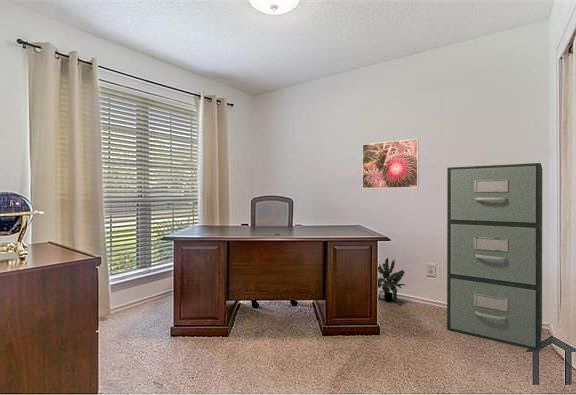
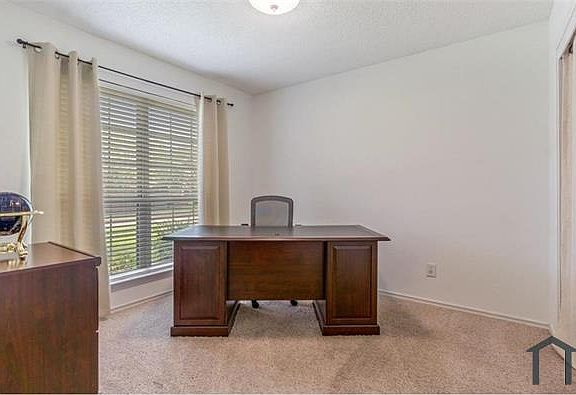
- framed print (389, 165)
- filing cabinet (495, 248)
- potted plant (387, 280)
